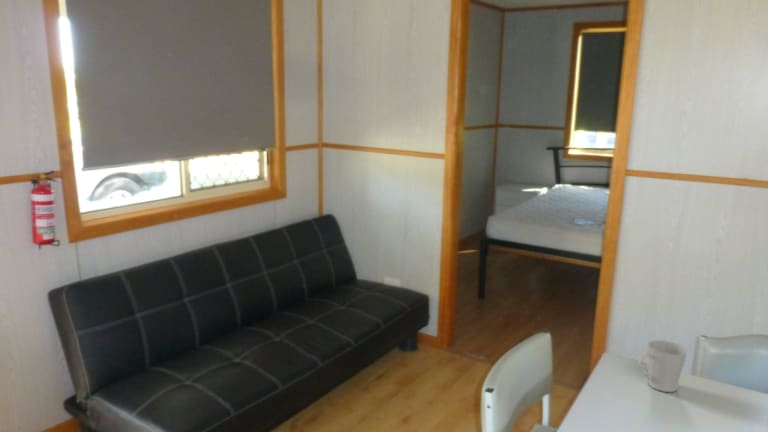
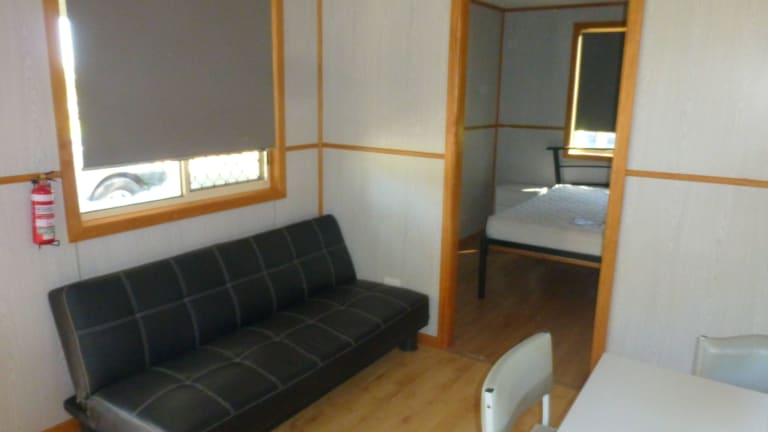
- mug (659, 367)
